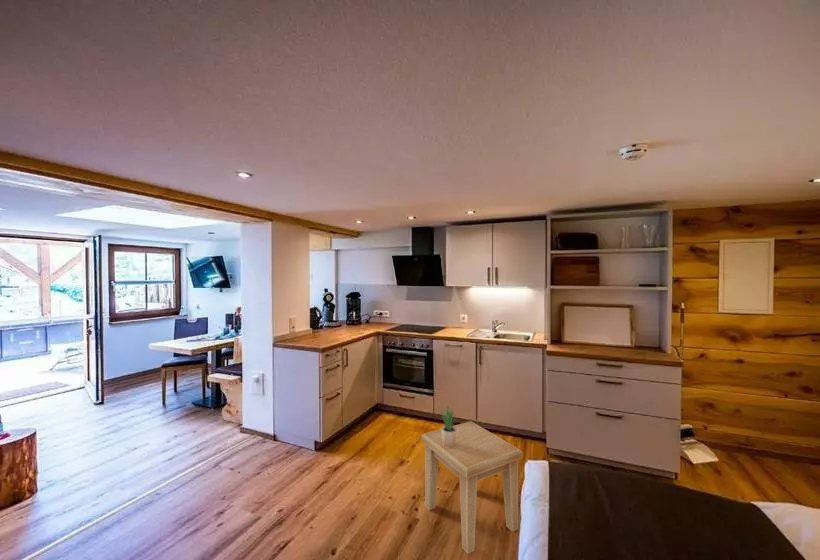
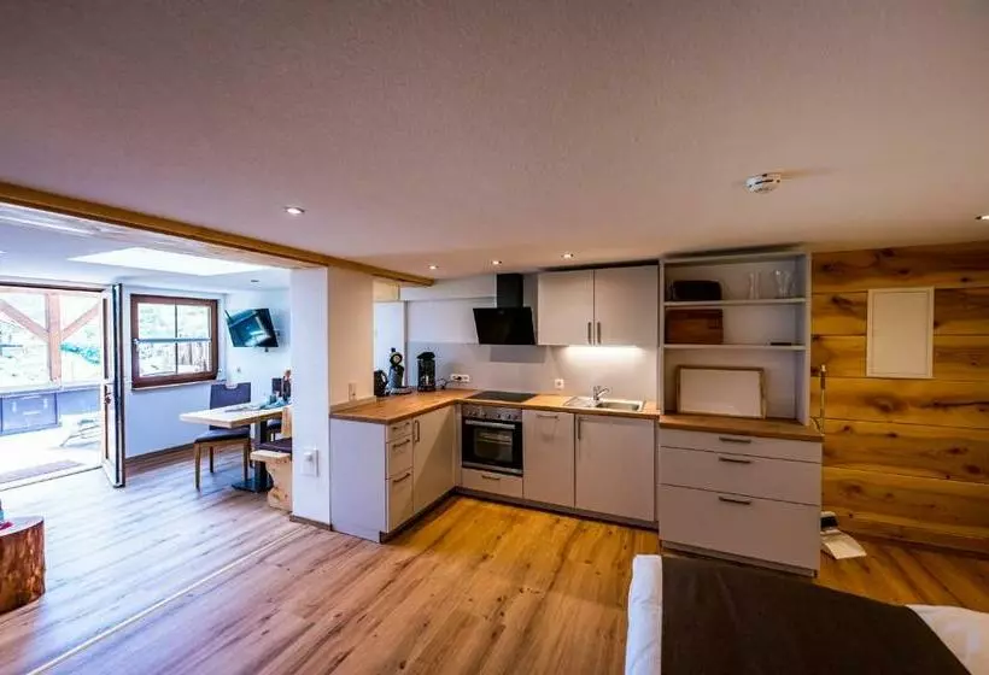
- potted plant (448, 422)
- side table (469, 479)
